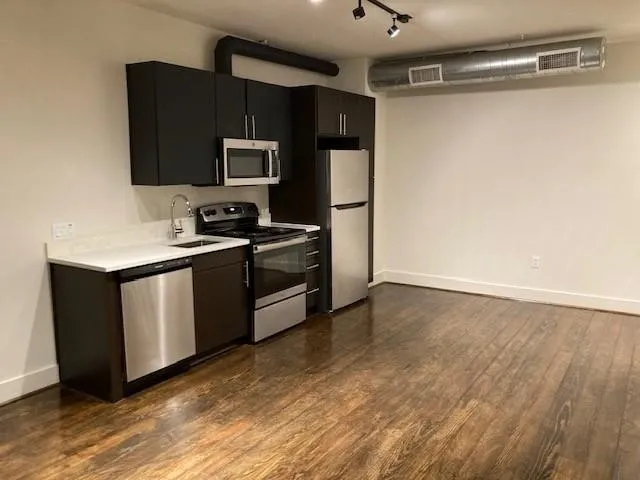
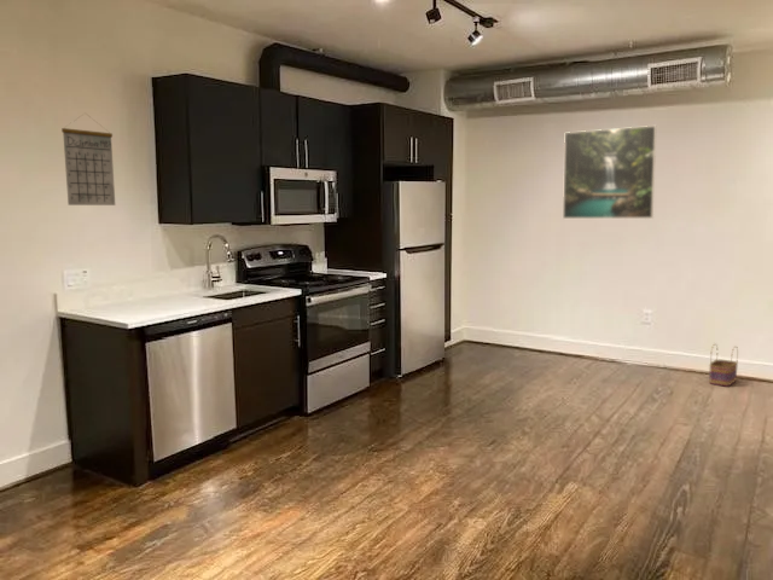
+ basket (723, 362)
+ calendar (89, 158)
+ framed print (608, 174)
